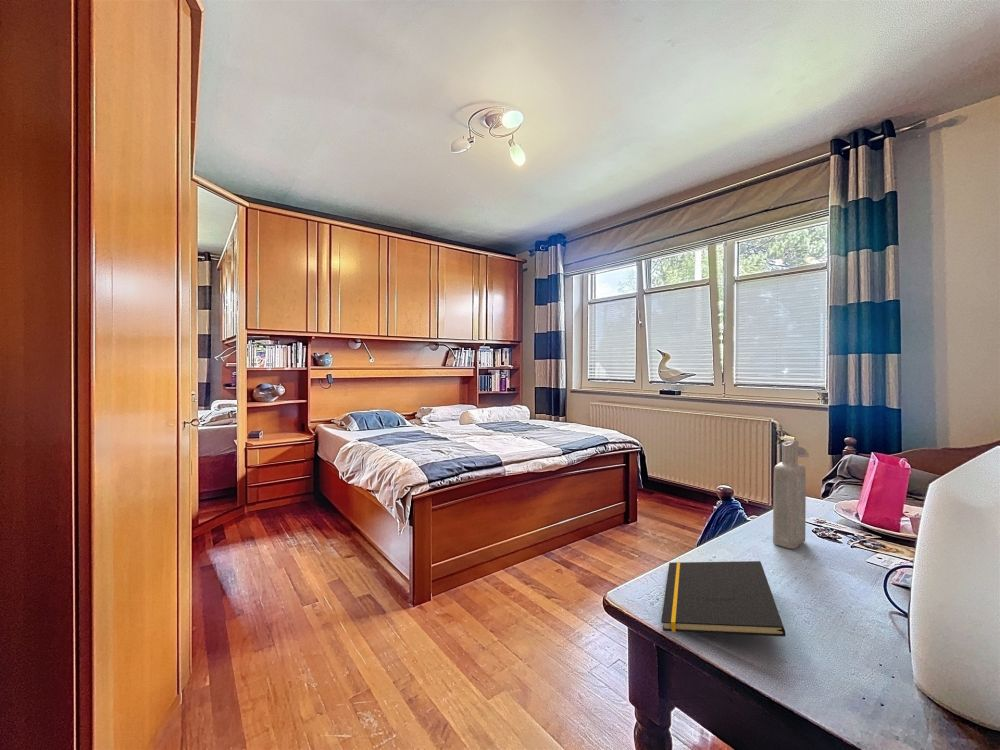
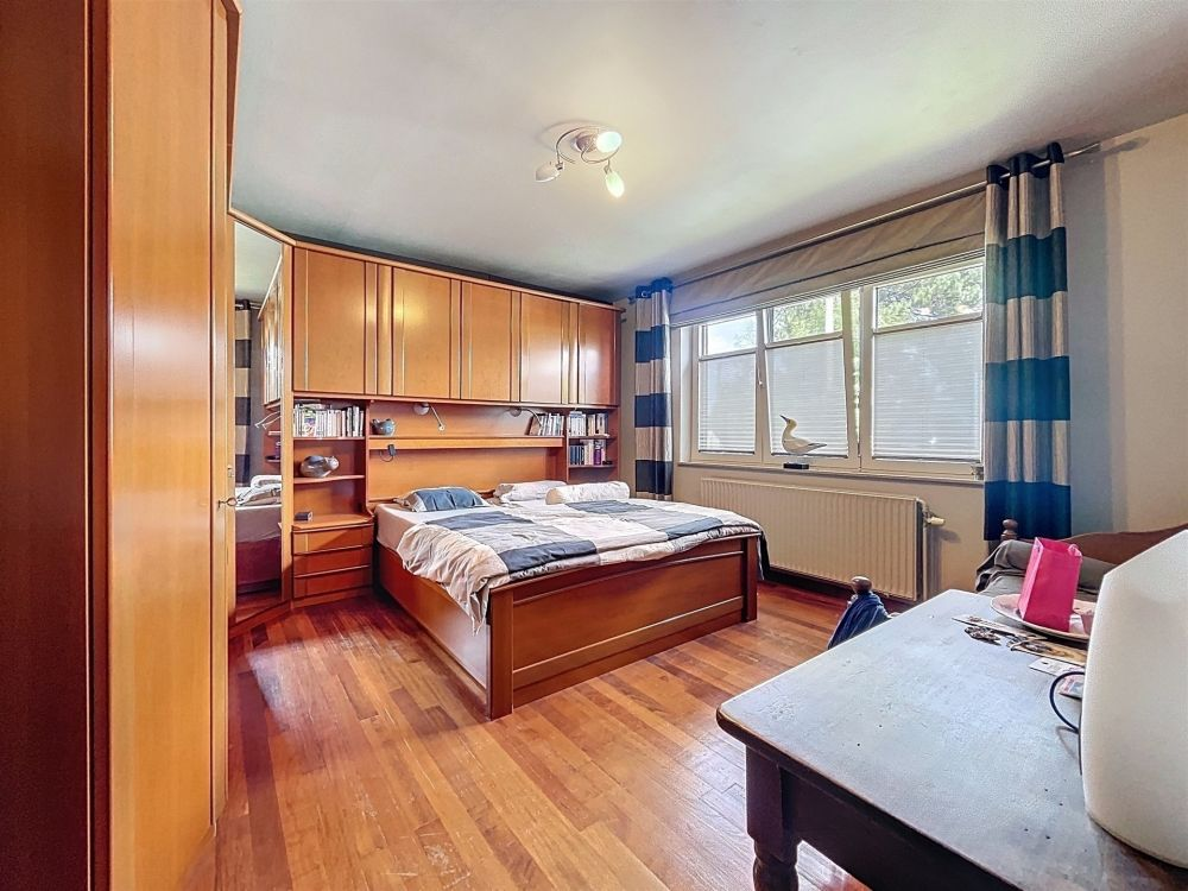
- bottle (789, 490)
- notepad (716, 592)
